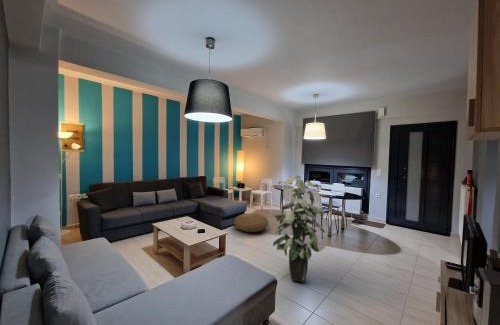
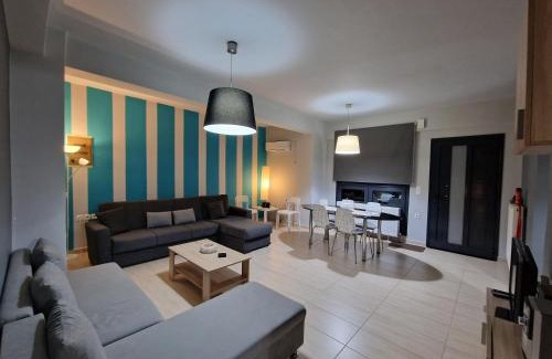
- indoor plant (297, 225)
- pouf (251, 222)
